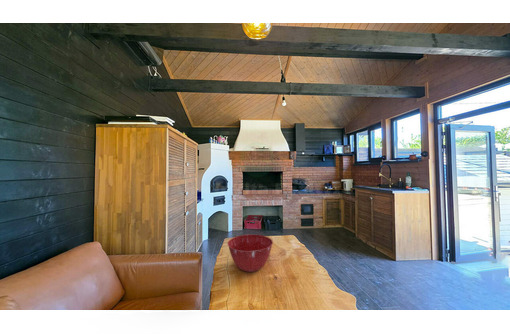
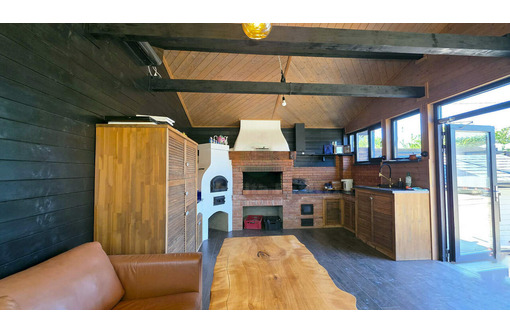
- mixing bowl (250, 253)
